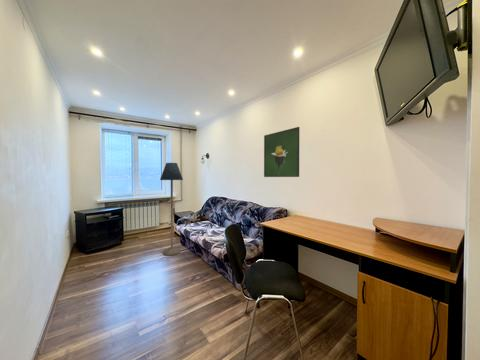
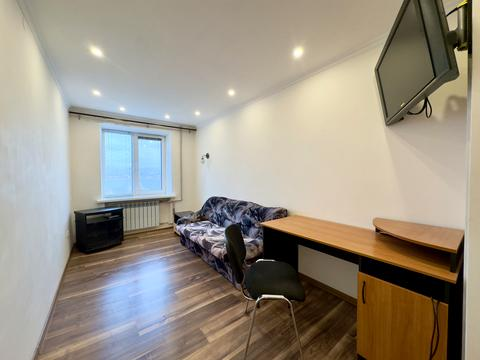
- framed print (280, 154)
- floor lamp (171, 207)
